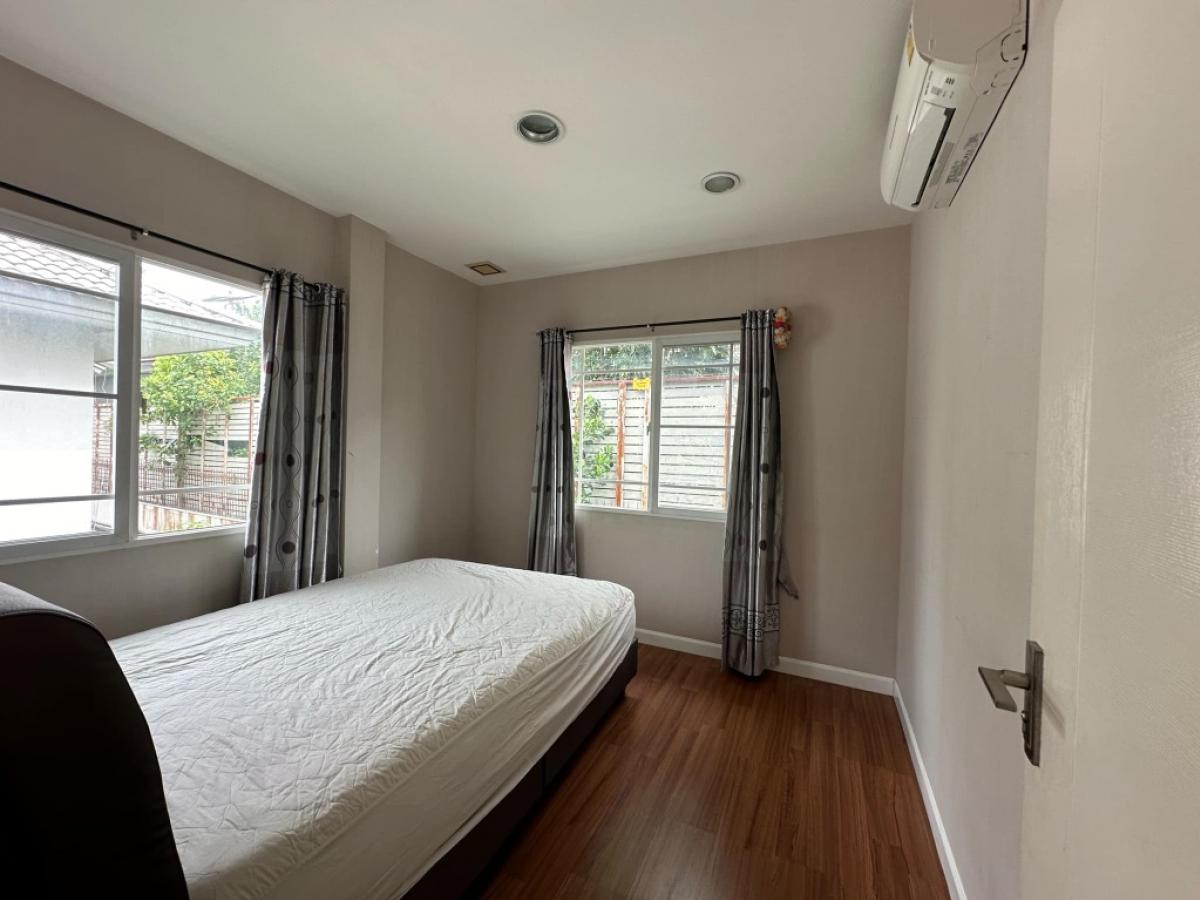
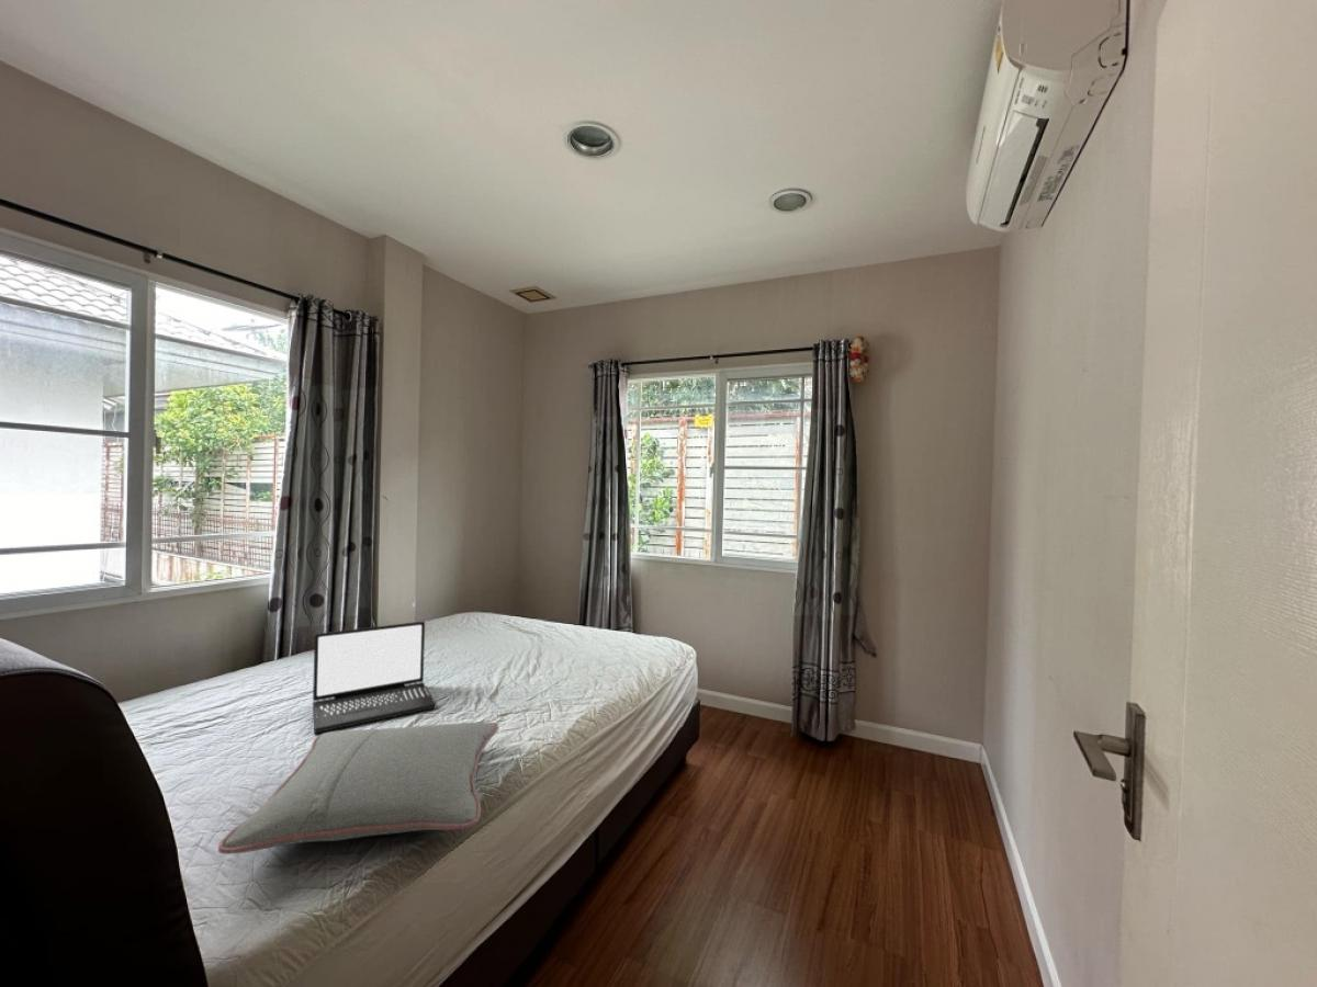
+ pillow (387, 773)
+ laptop (375, 670)
